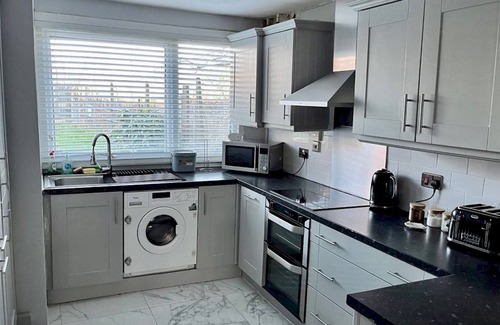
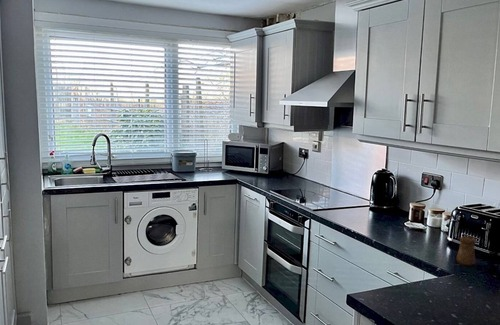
+ cup (466, 250)
